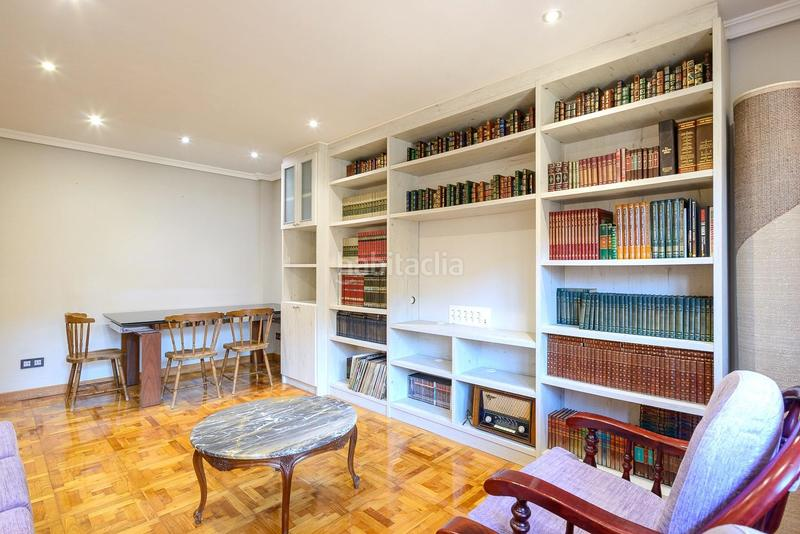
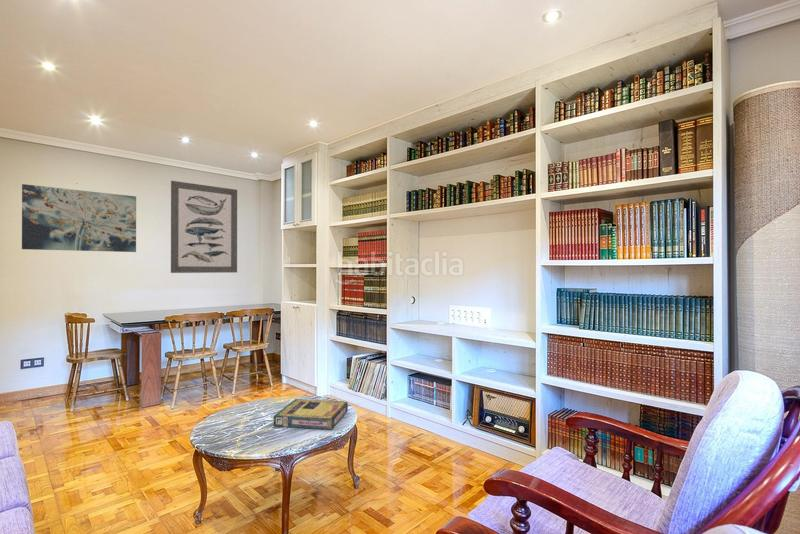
+ wall art (205, 229)
+ wall art (83, 220)
+ video game box (312, 413)
